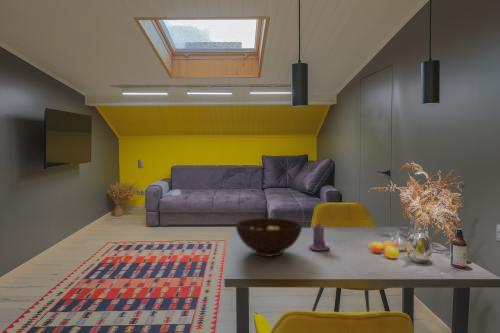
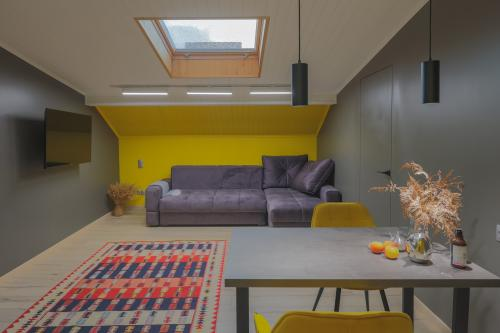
- candle (318, 234)
- fruit bowl (268, 238)
